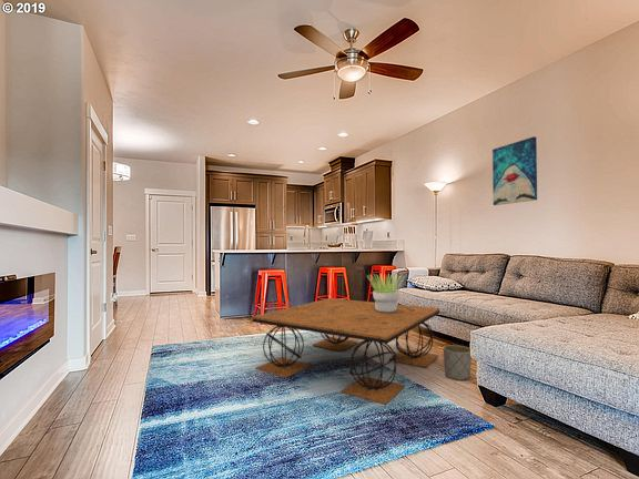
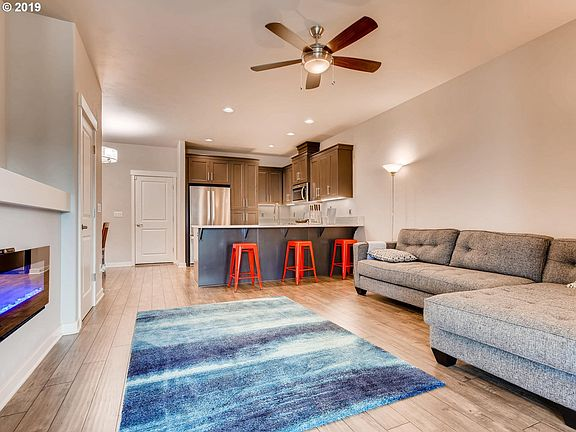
- planter (457, 361)
- coffee table (351, 337)
- potted plant (385, 292)
- wall art (513, 173)
